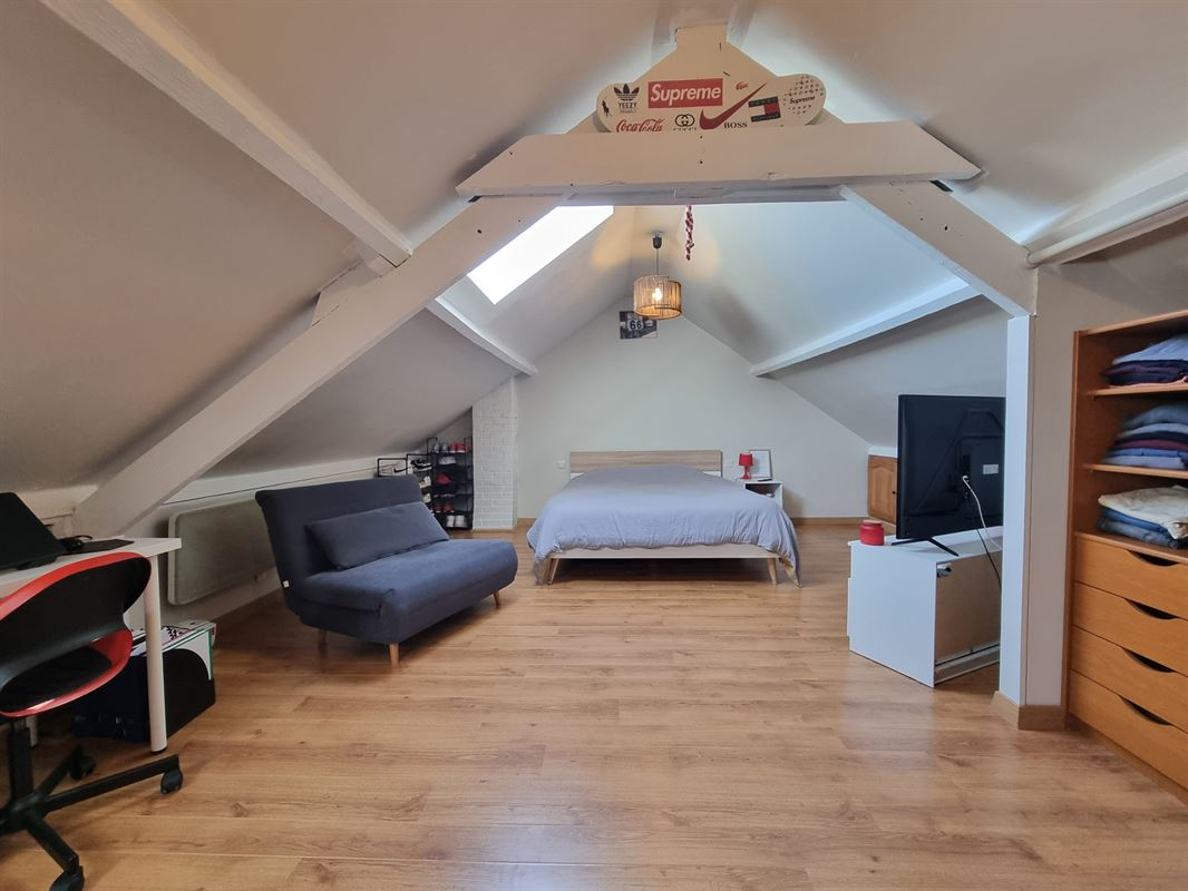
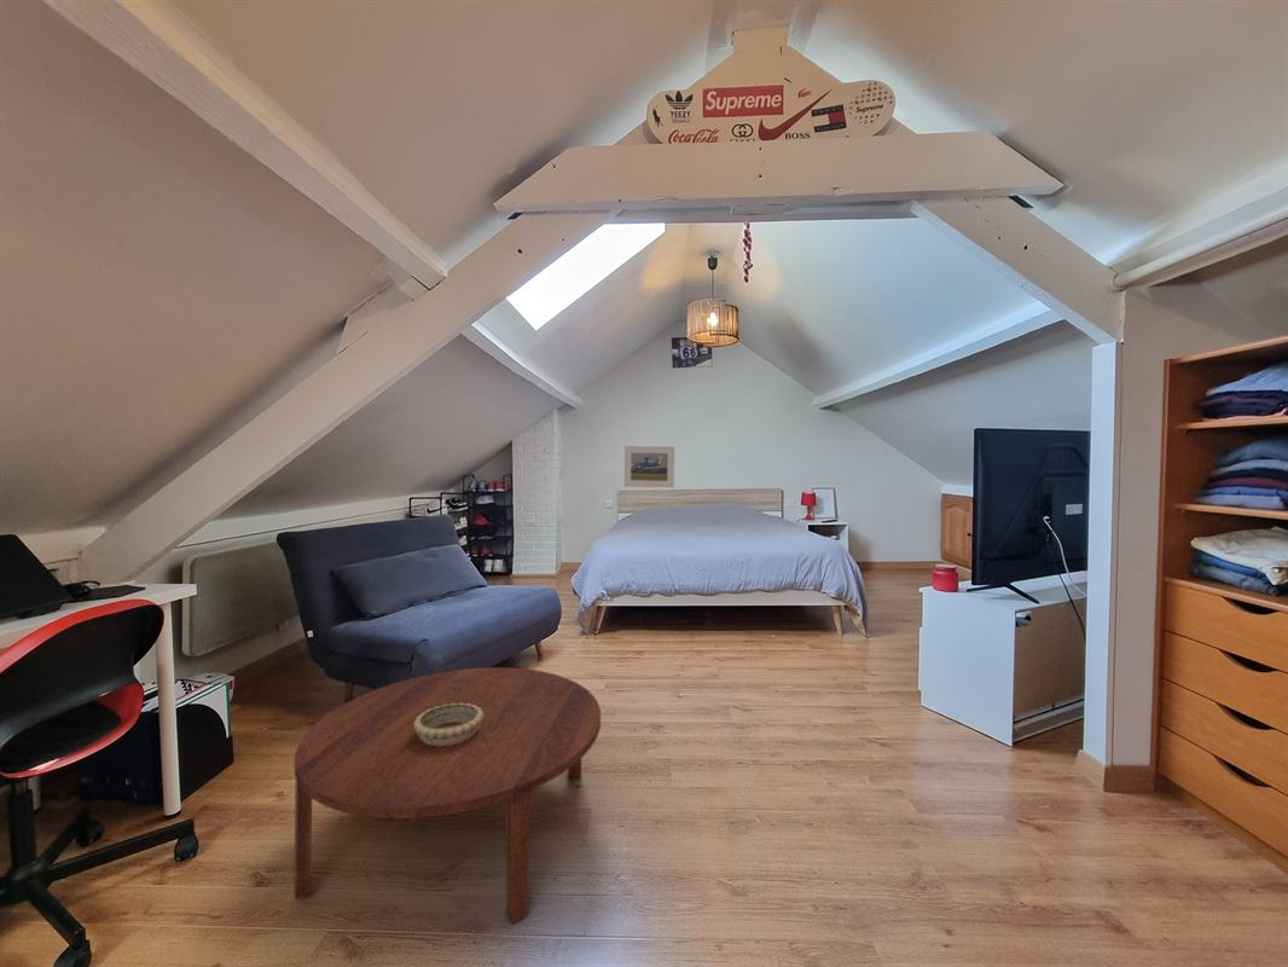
+ coffee table (462, 771)
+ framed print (649, 467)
+ decorative bowl (447, 722)
